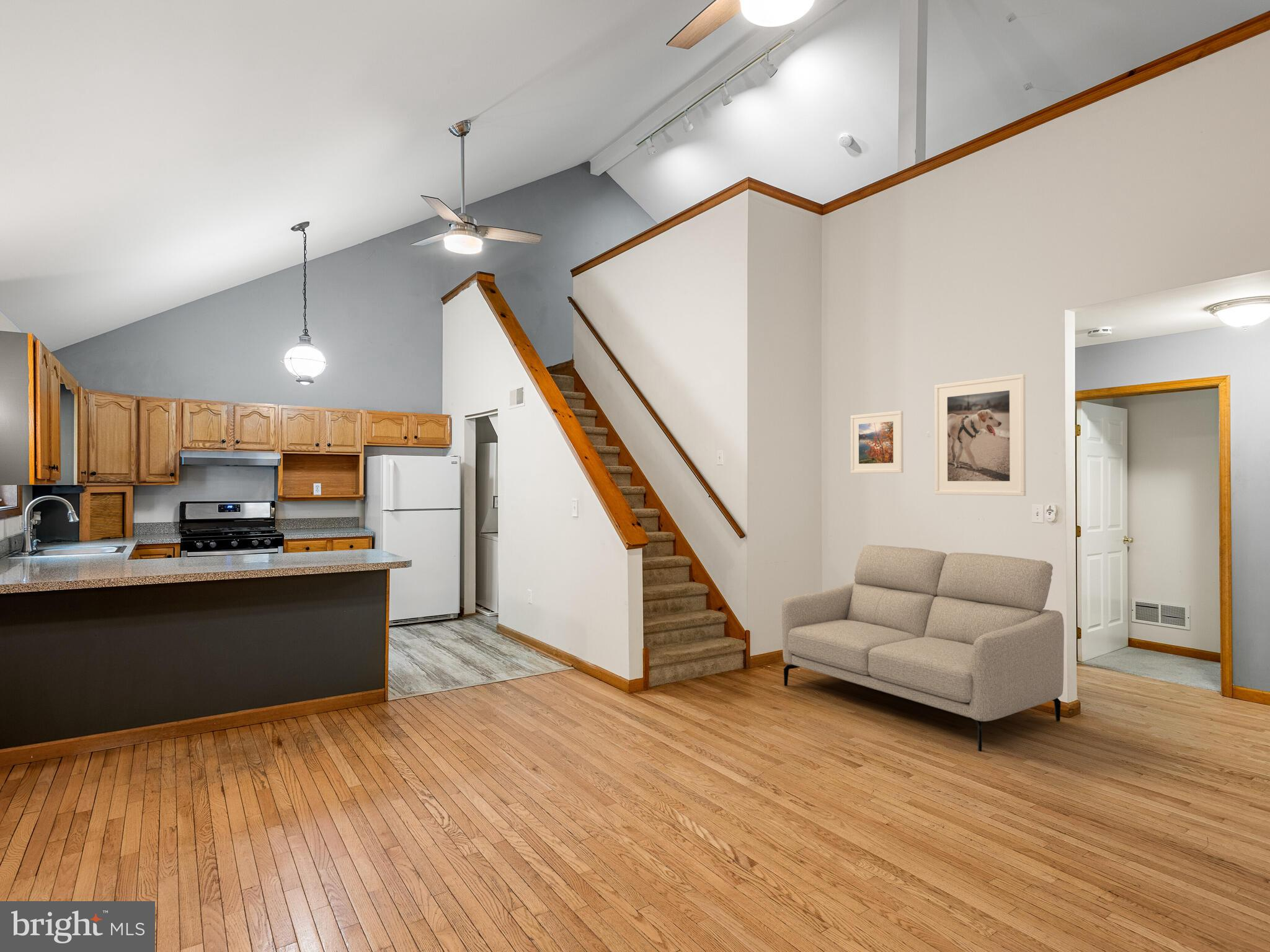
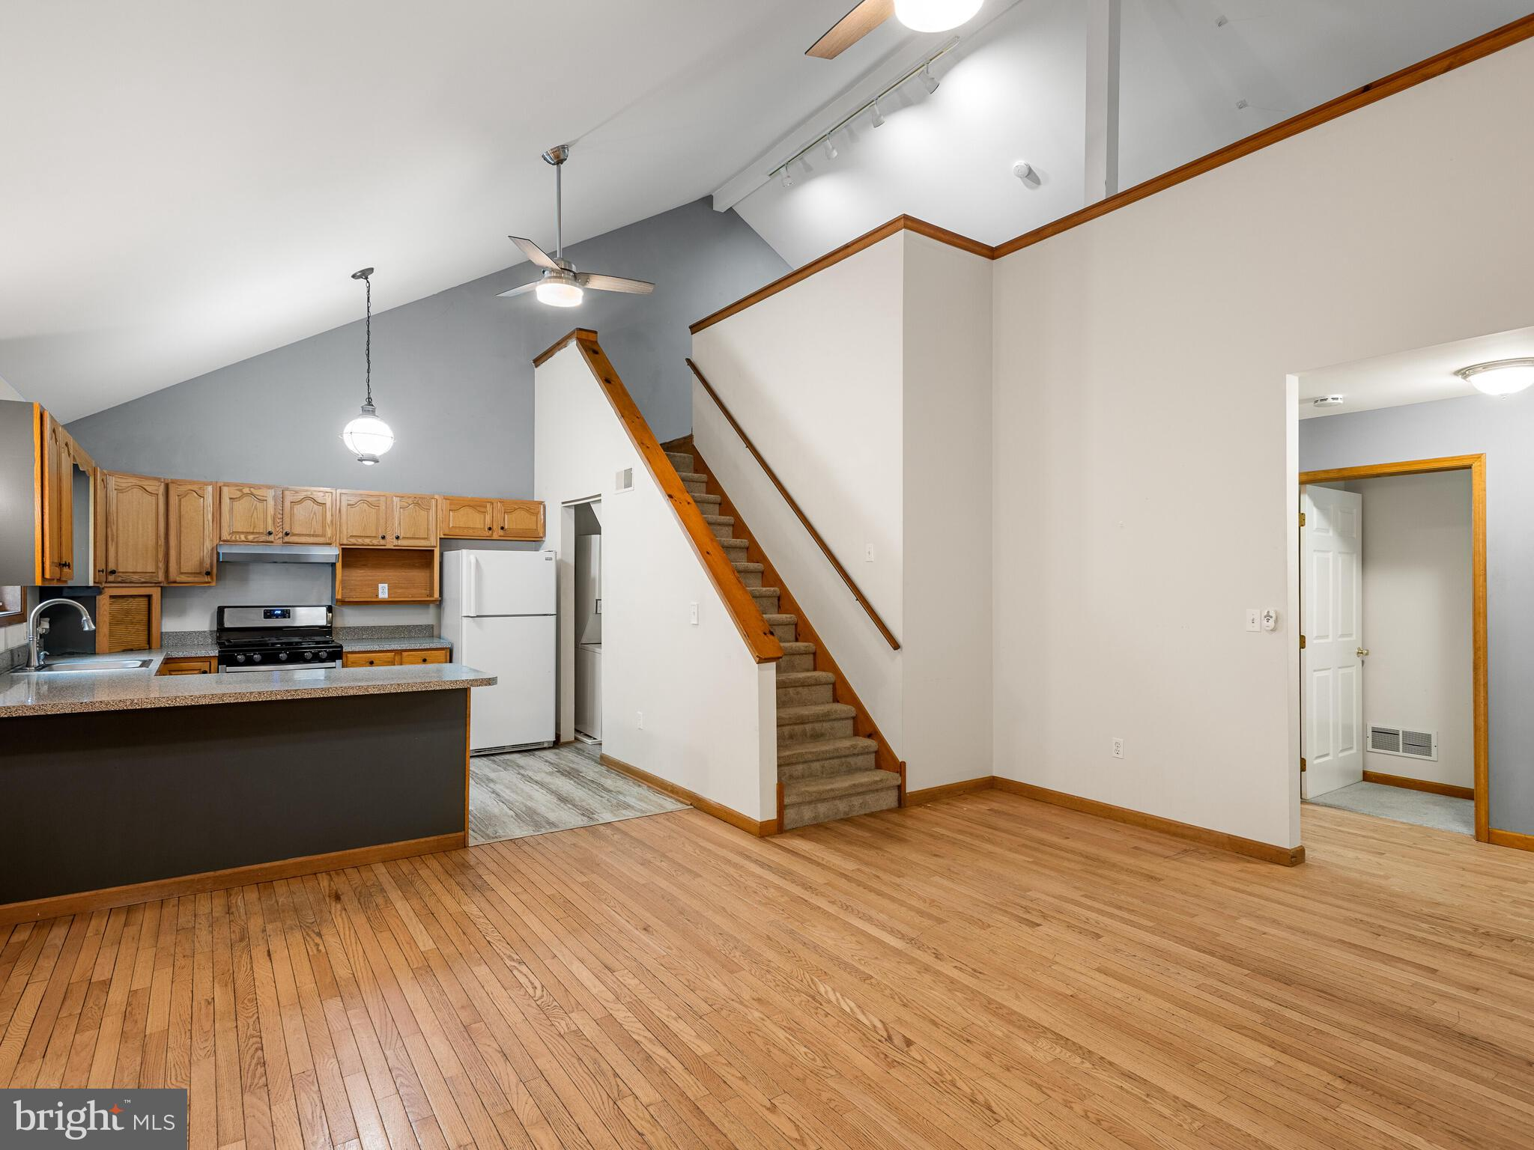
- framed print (977, 437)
- sofa (911, 627)
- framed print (876, 443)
